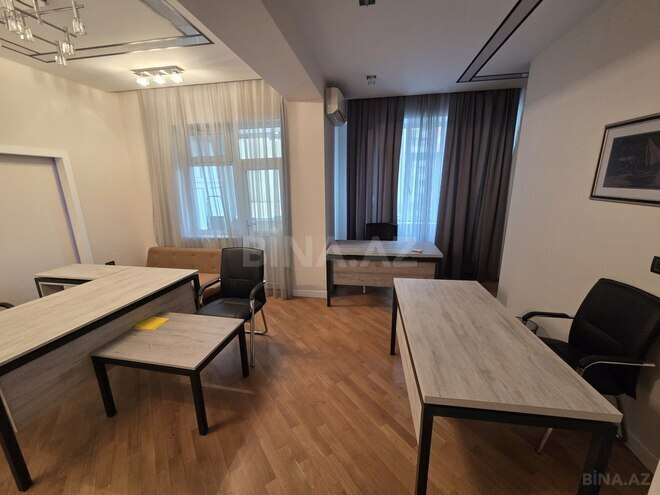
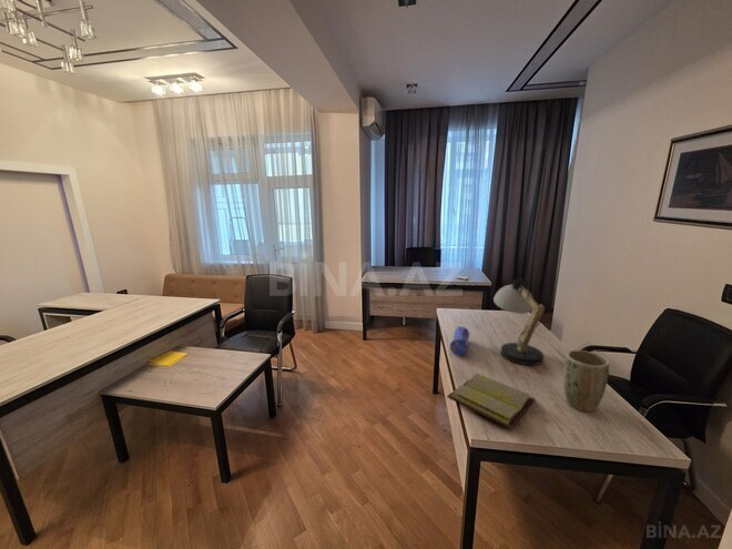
+ desk lamp (521, 313)
+ pencil case (459, 339)
+ plant pot (583, 380)
+ diary (490, 396)
